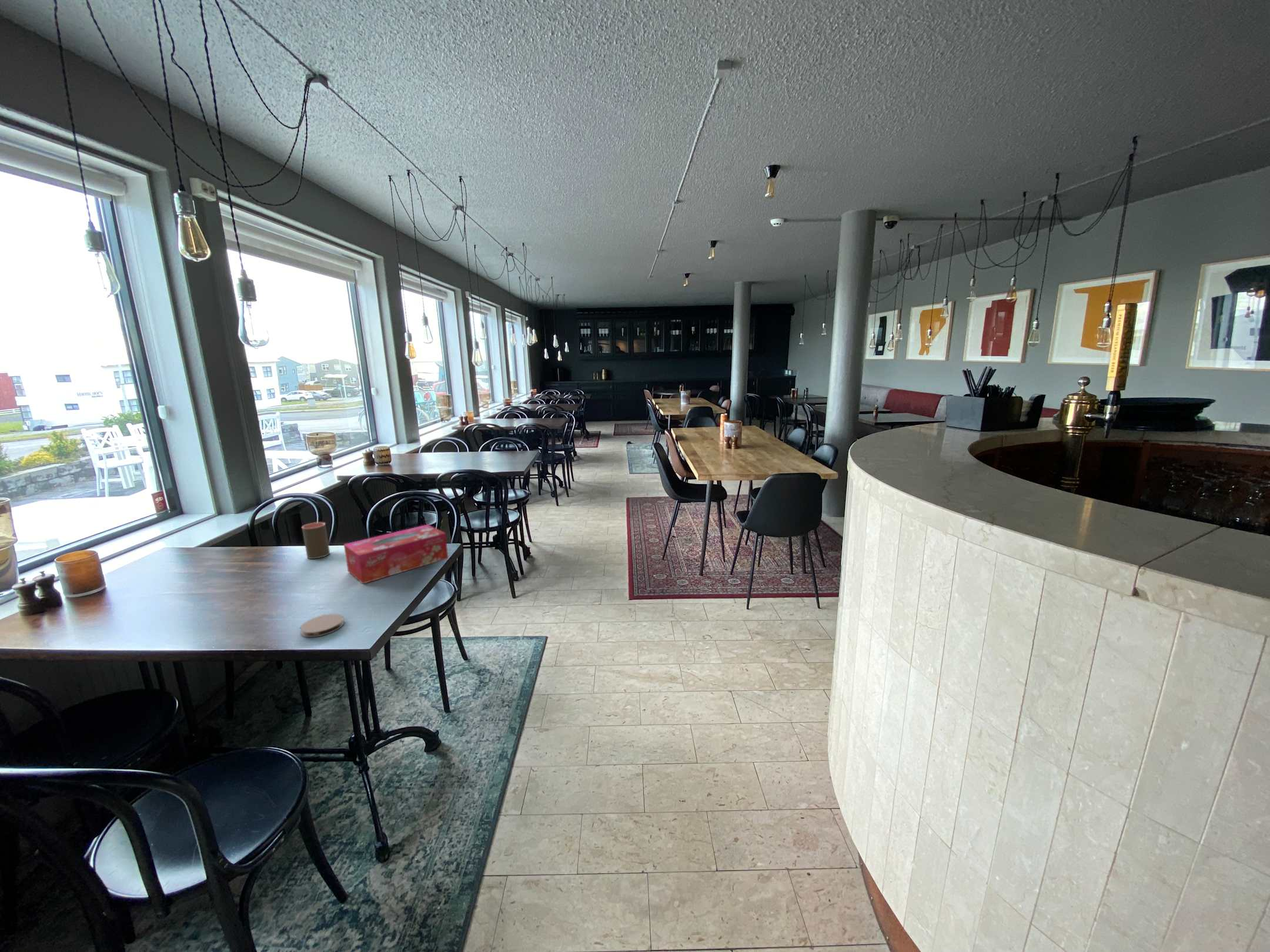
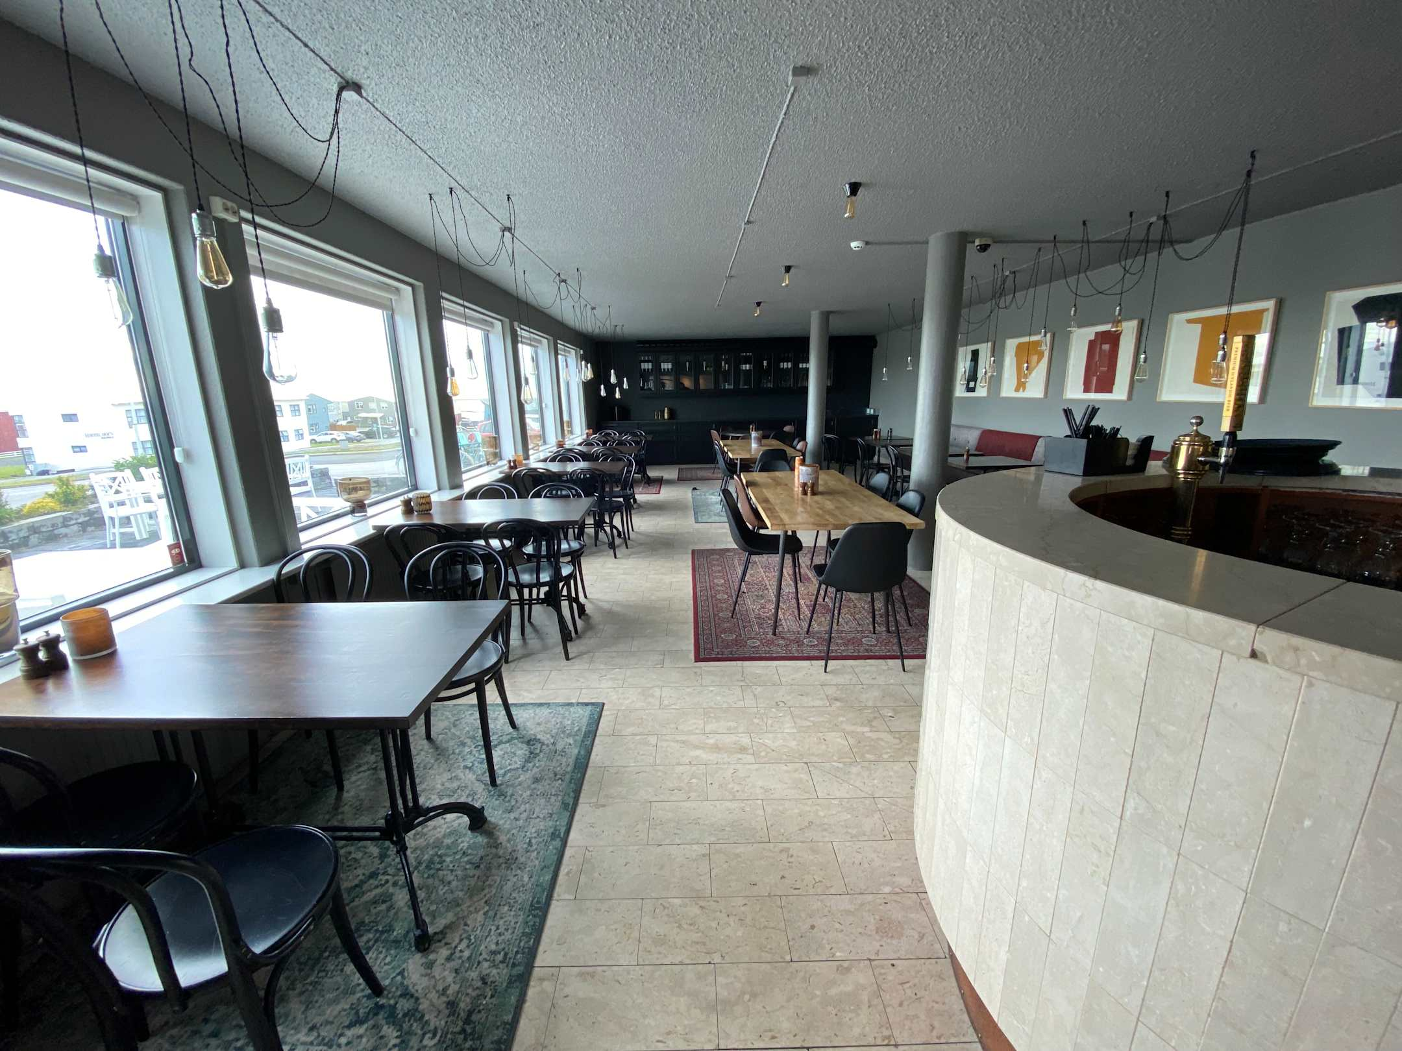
- cup (316, 540)
- tissue box (397, 551)
- coaster (322, 625)
